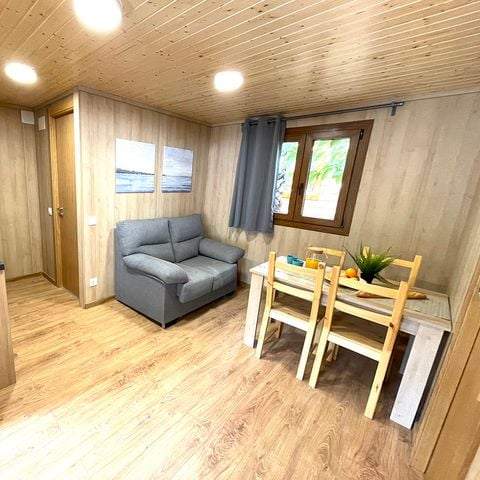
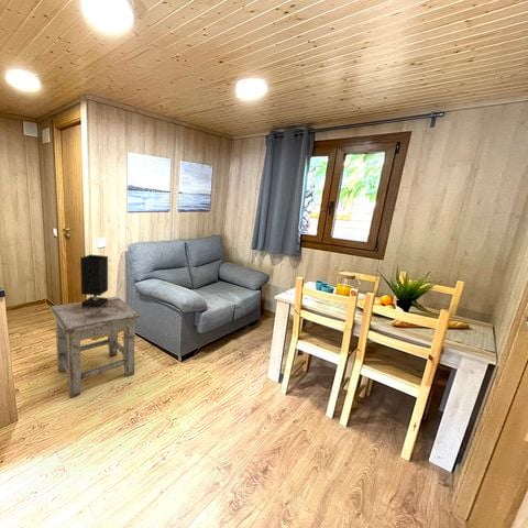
+ table lamp (95, 280)
+ stool (96, 342)
